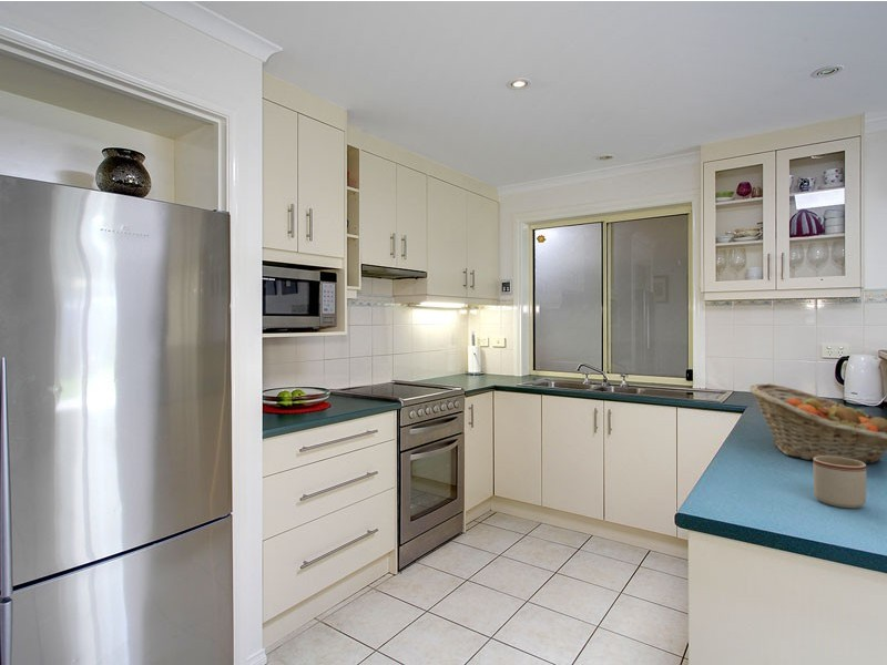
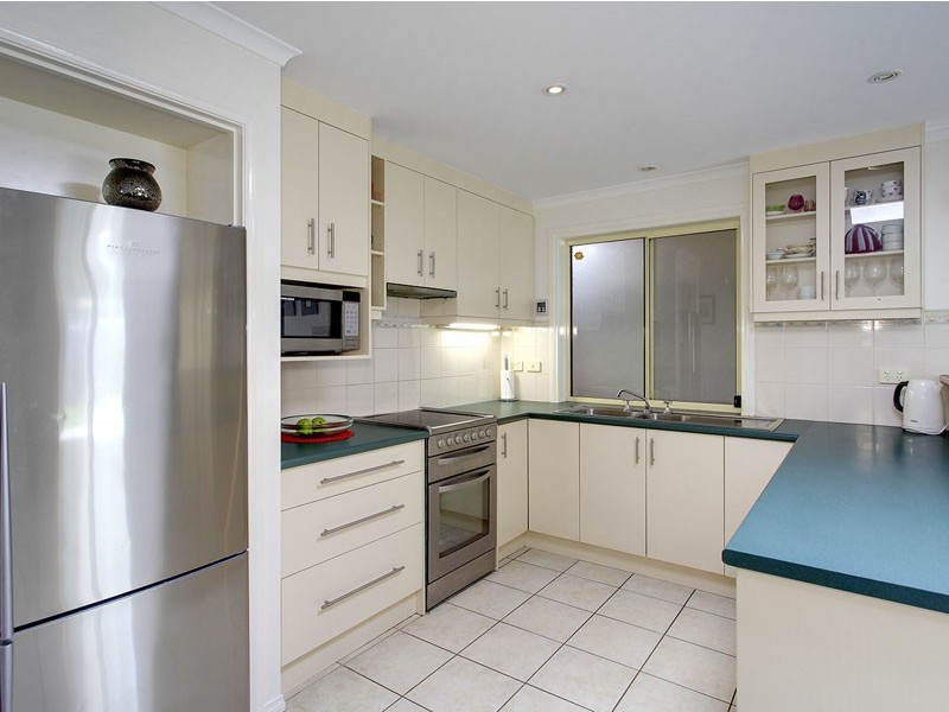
- mug (838, 480)
- fruit basket (818, 419)
